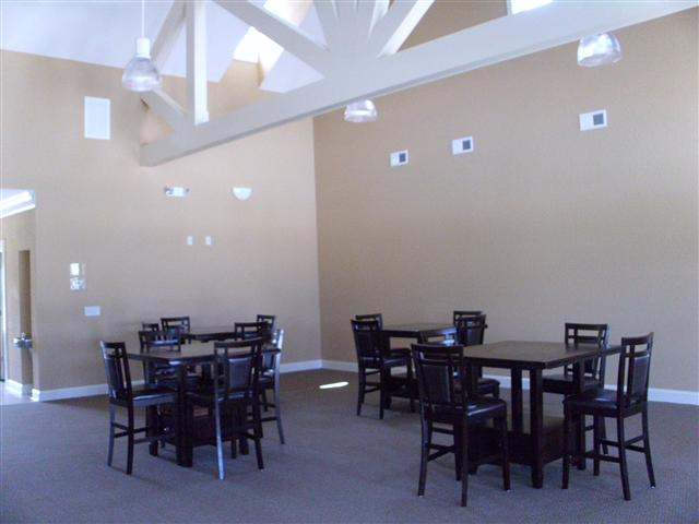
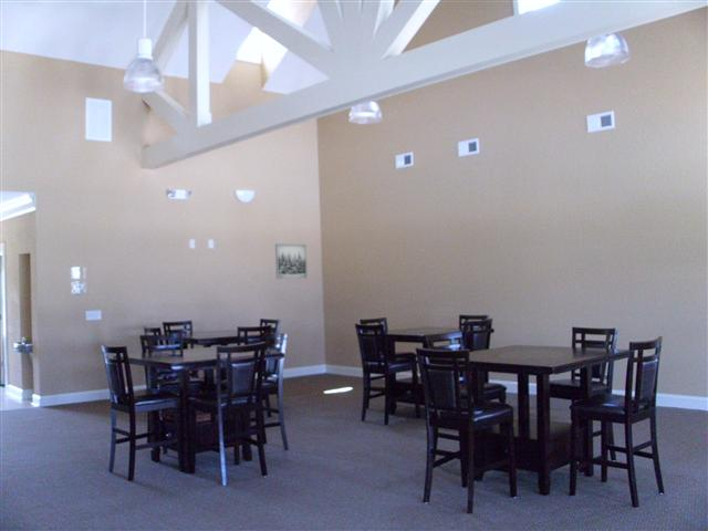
+ wall art (291, 261)
